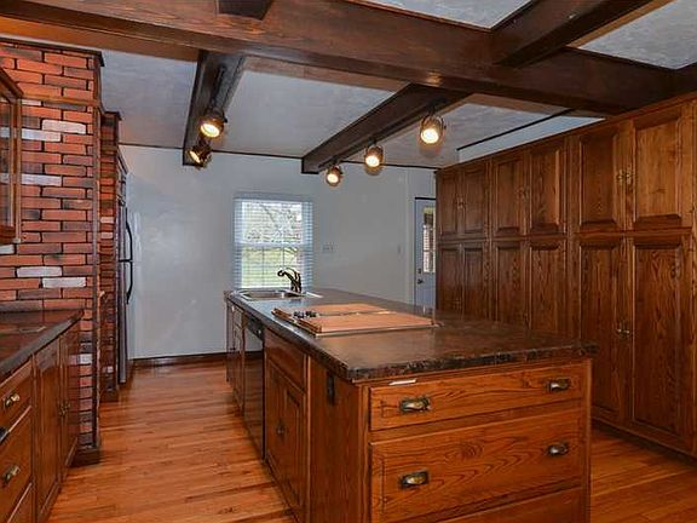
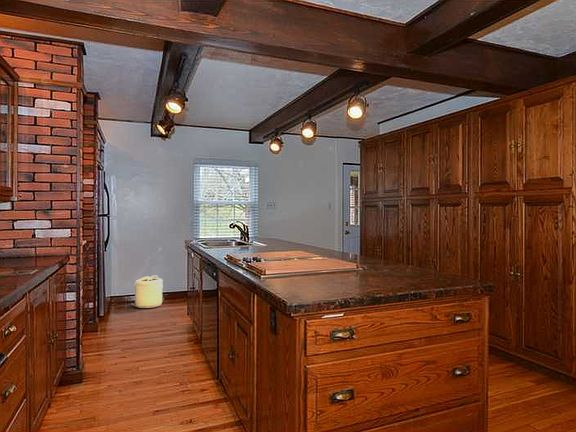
+ basket (147, 291)
